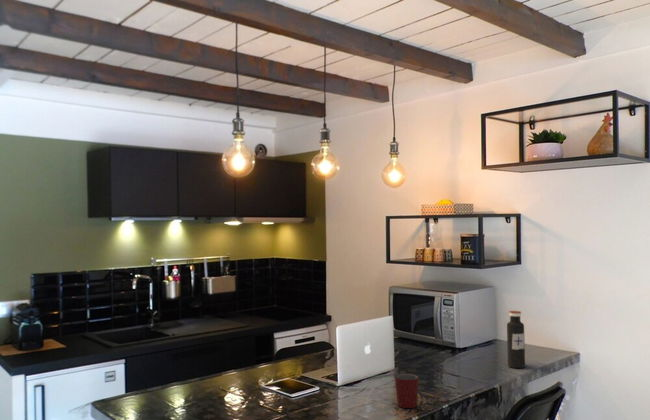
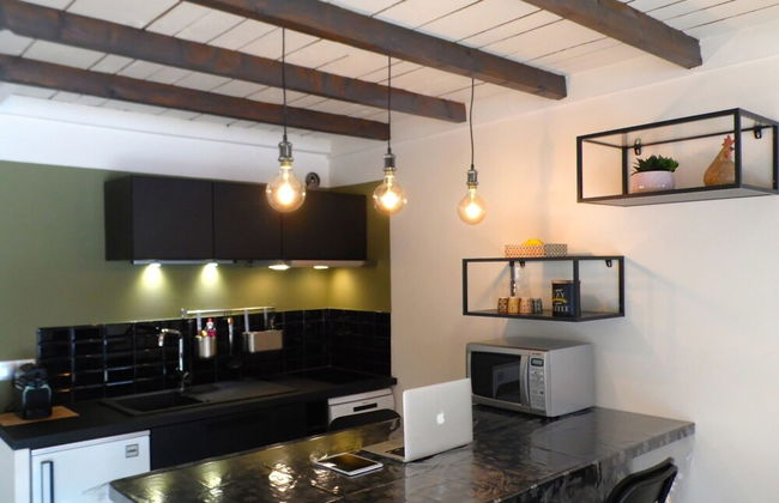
- mug (405, 389)
- water bottle (515, 338)
